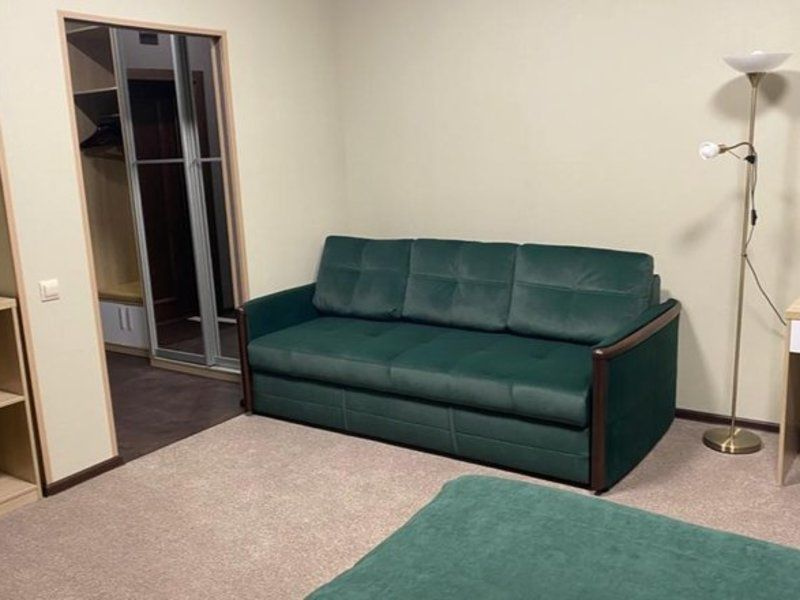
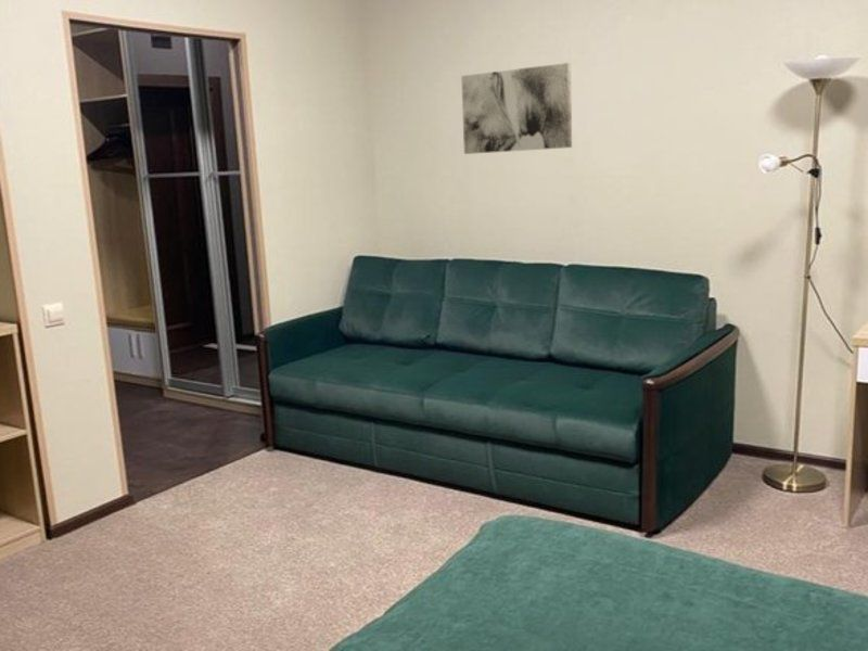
+ wall art (514, 110)
